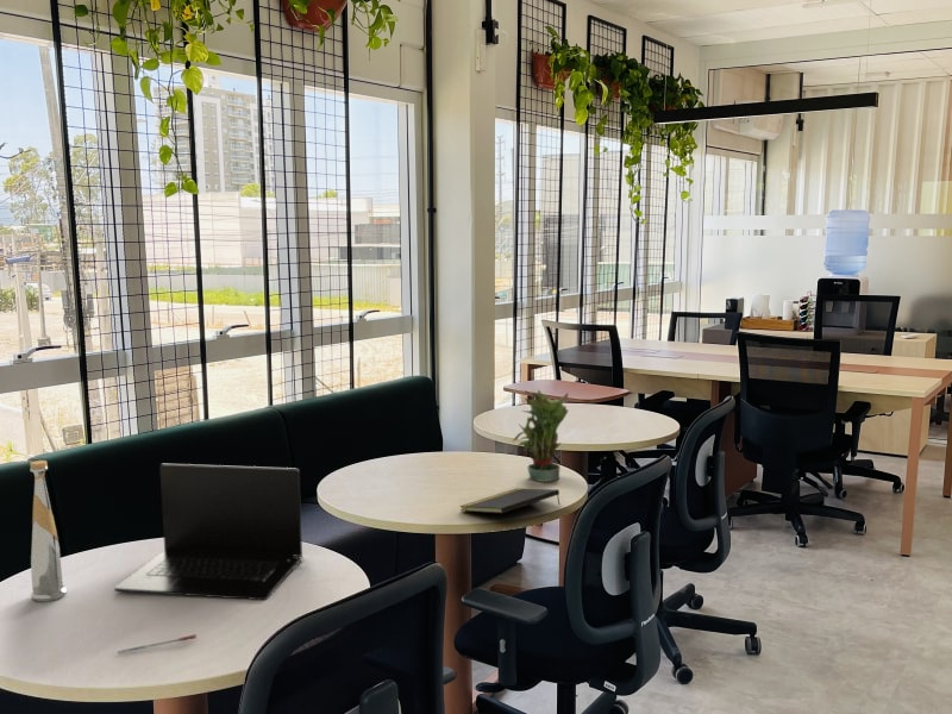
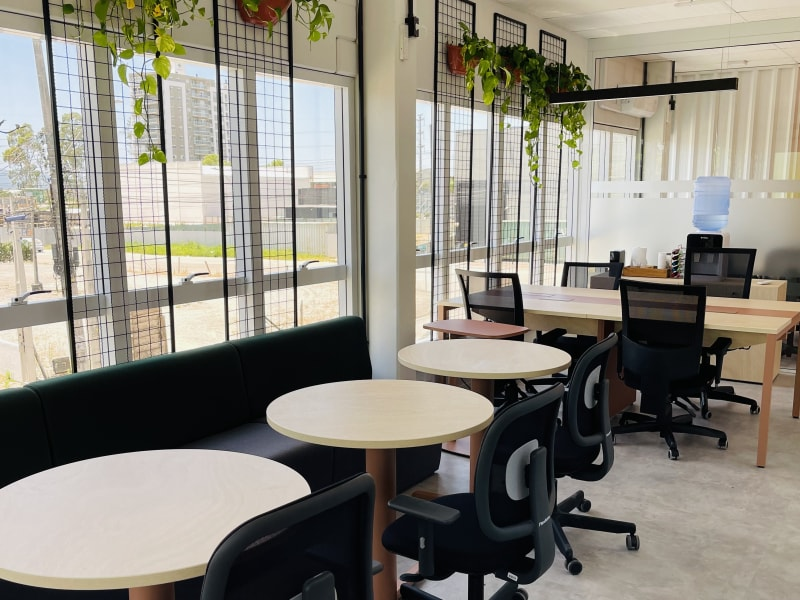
- potted plant (538, 432)
- pen (157, 644)
- bottle (43, 530)
- notepad (509, 500)
- laptop (209, 528)
